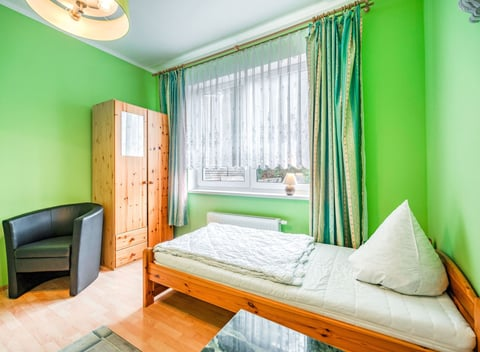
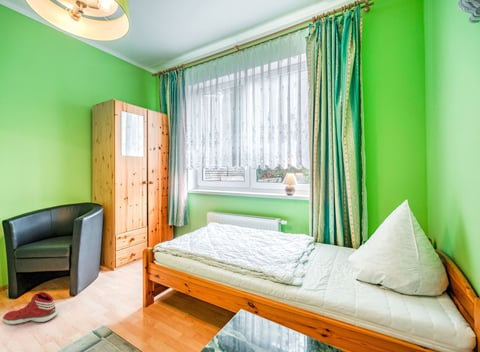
+ sneaker (30, 306)
